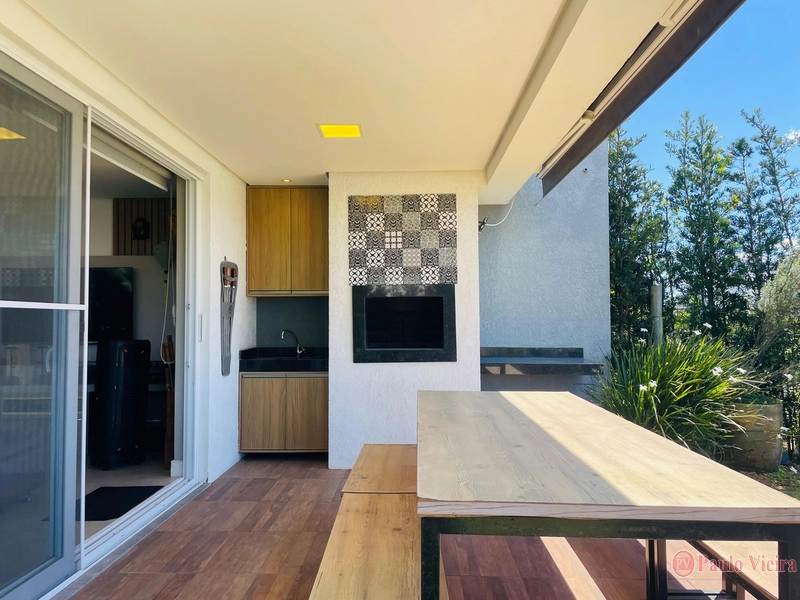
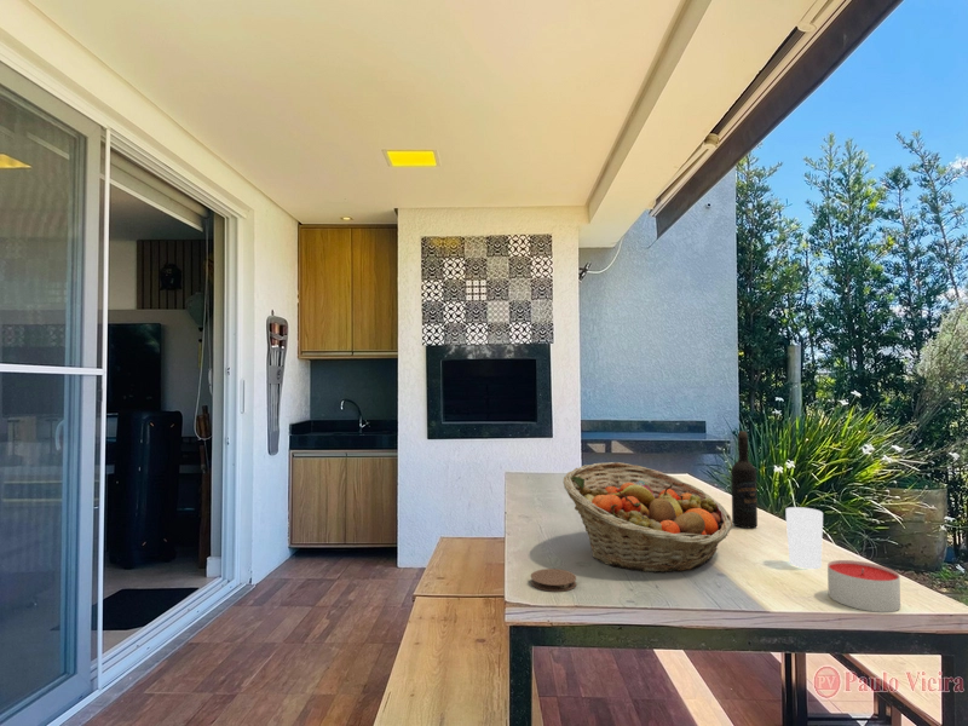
+ coaster (553, 580)
+ cup (803, 537)
+ candle (863, 583)
+ fruit basket (646, 511)
+ wine bottle (743, 478)
